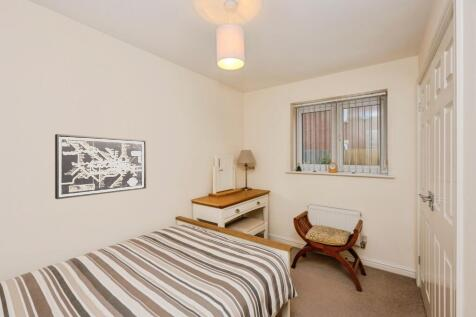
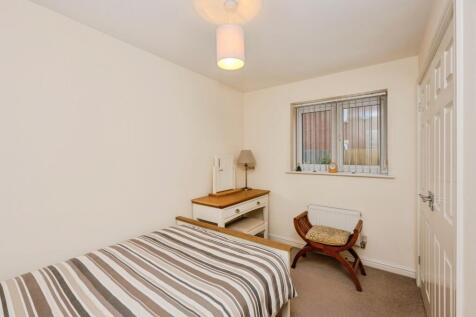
- wall art (107, 165)
